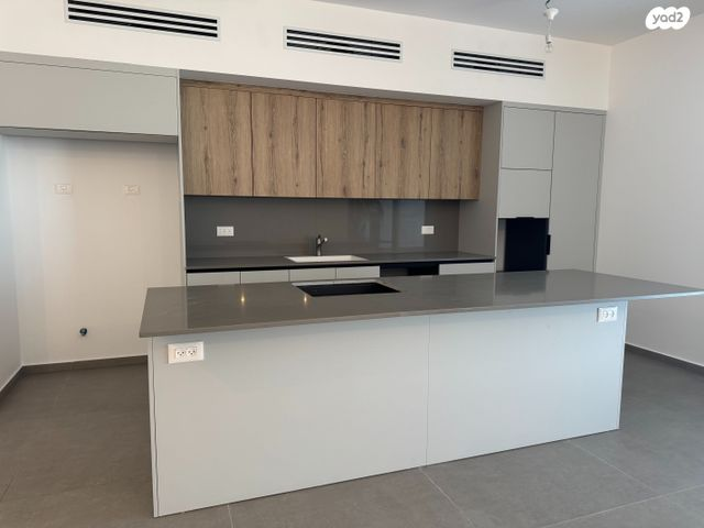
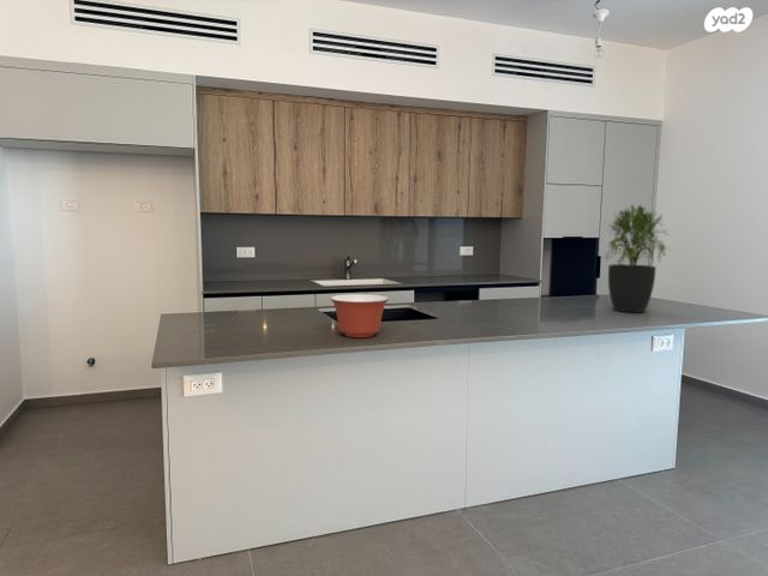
+ potted plant (636, 257)
+ mixing bowl (359, 316)
